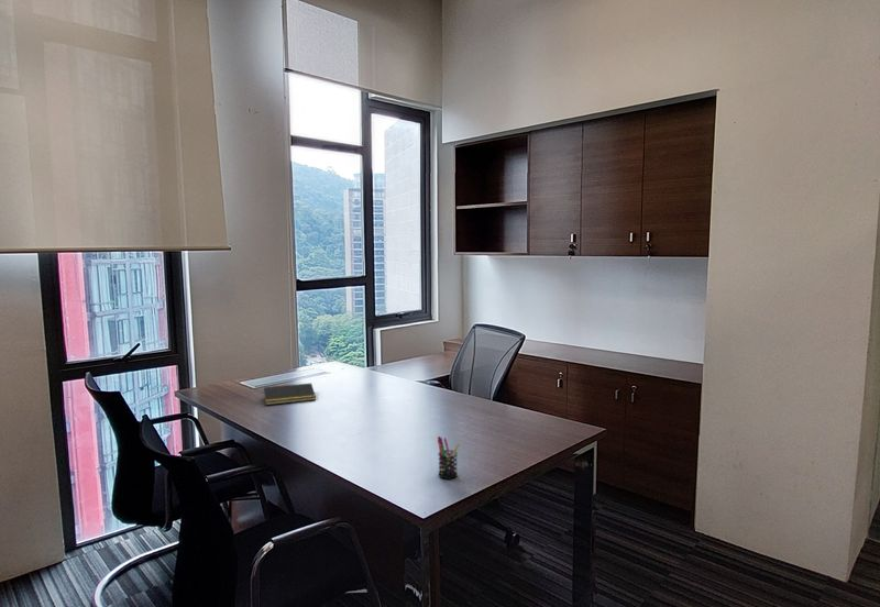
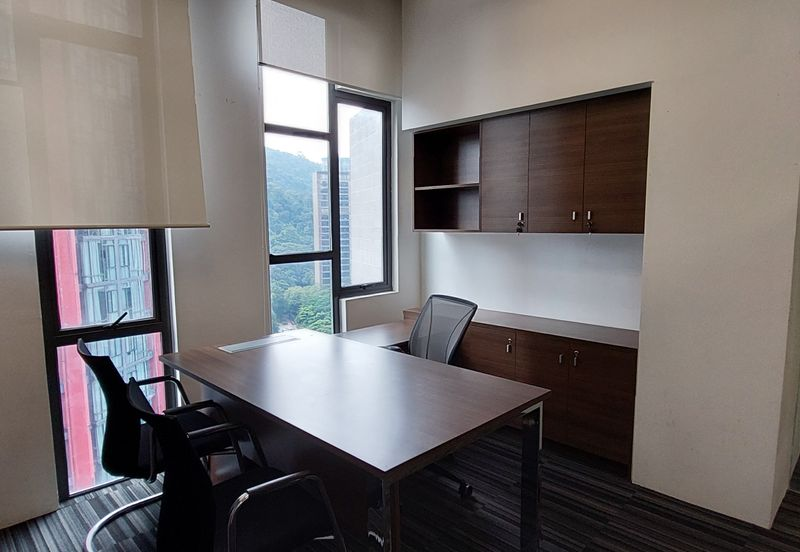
- notepad (289, 393)
- pen holder (446, 456)
